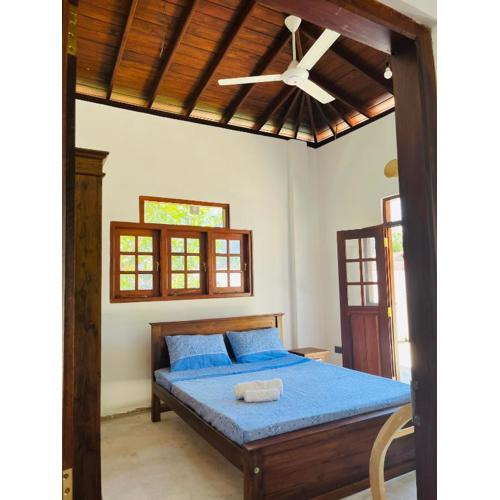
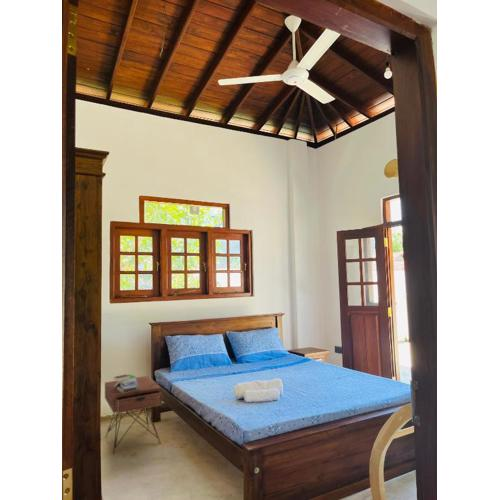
+ book (123, 381)
+ nightstand (133, 413)
